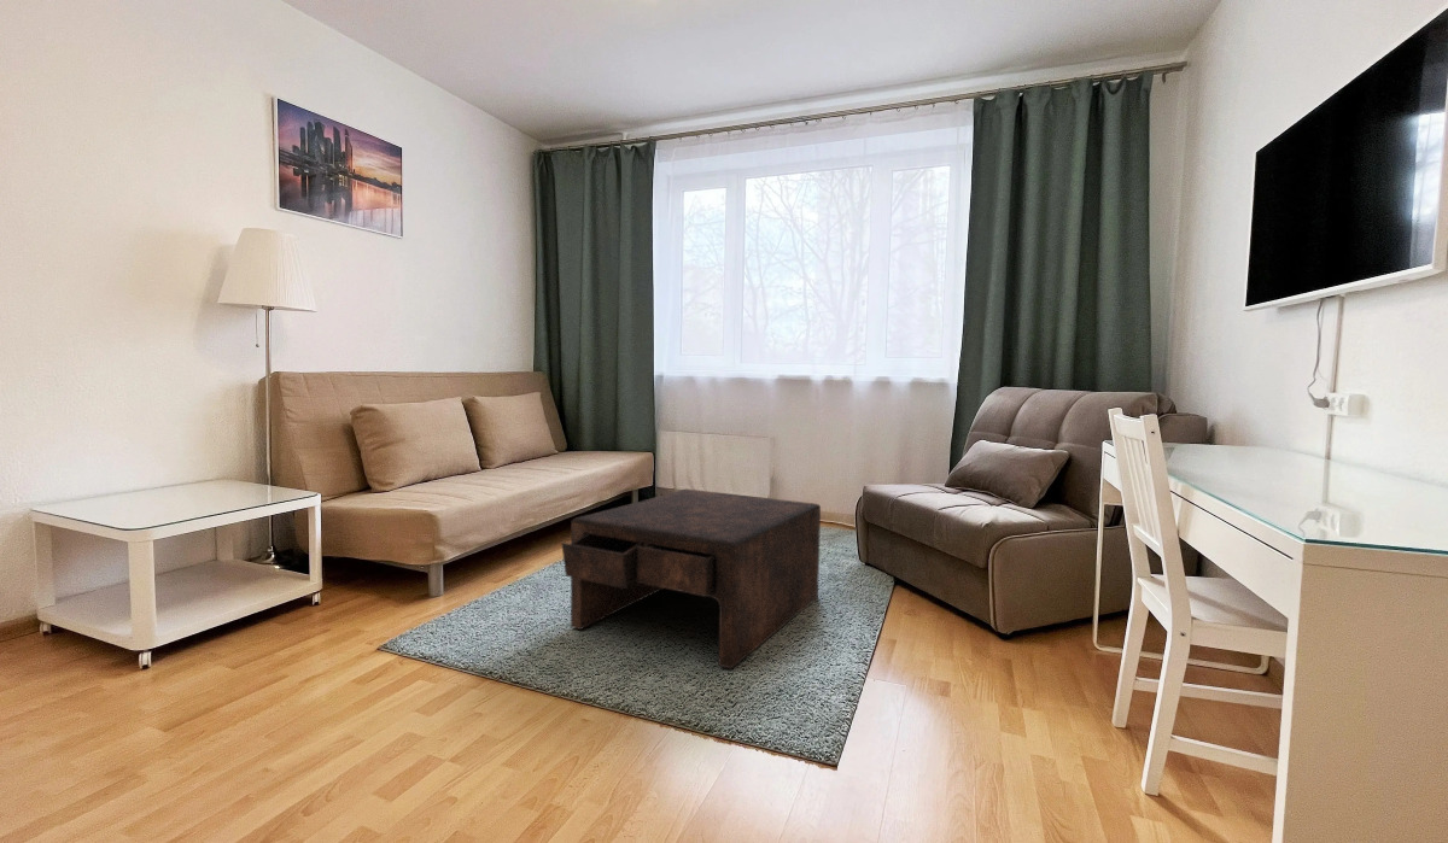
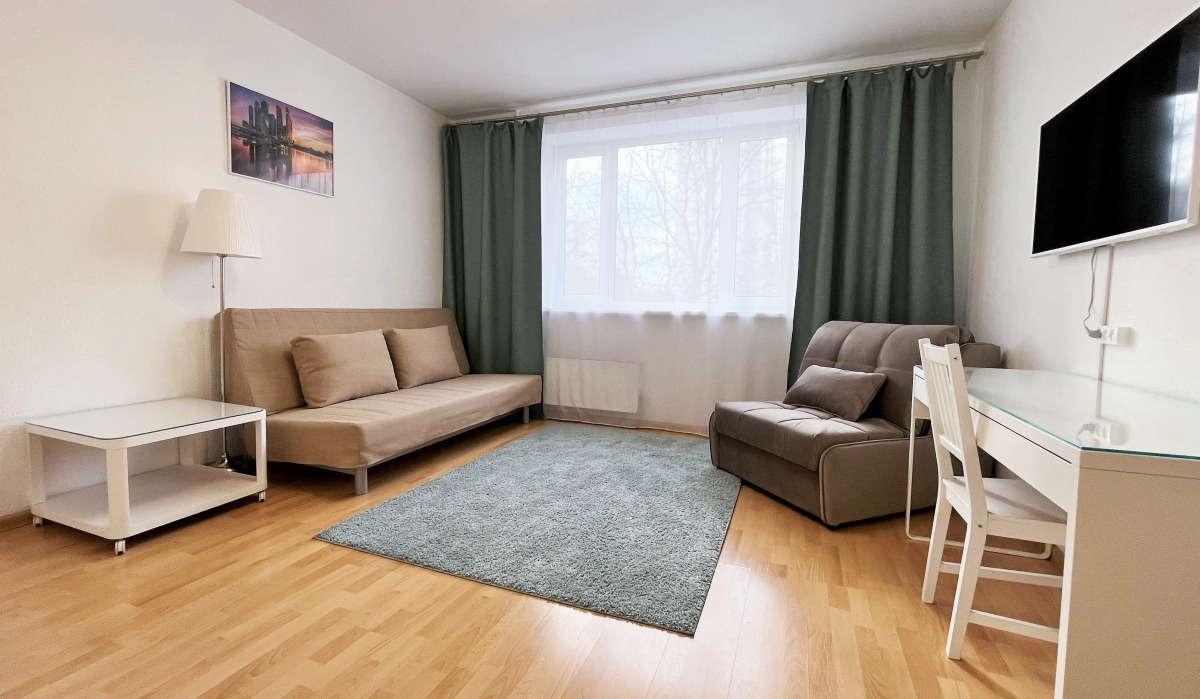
- coffee table (705, 556)
